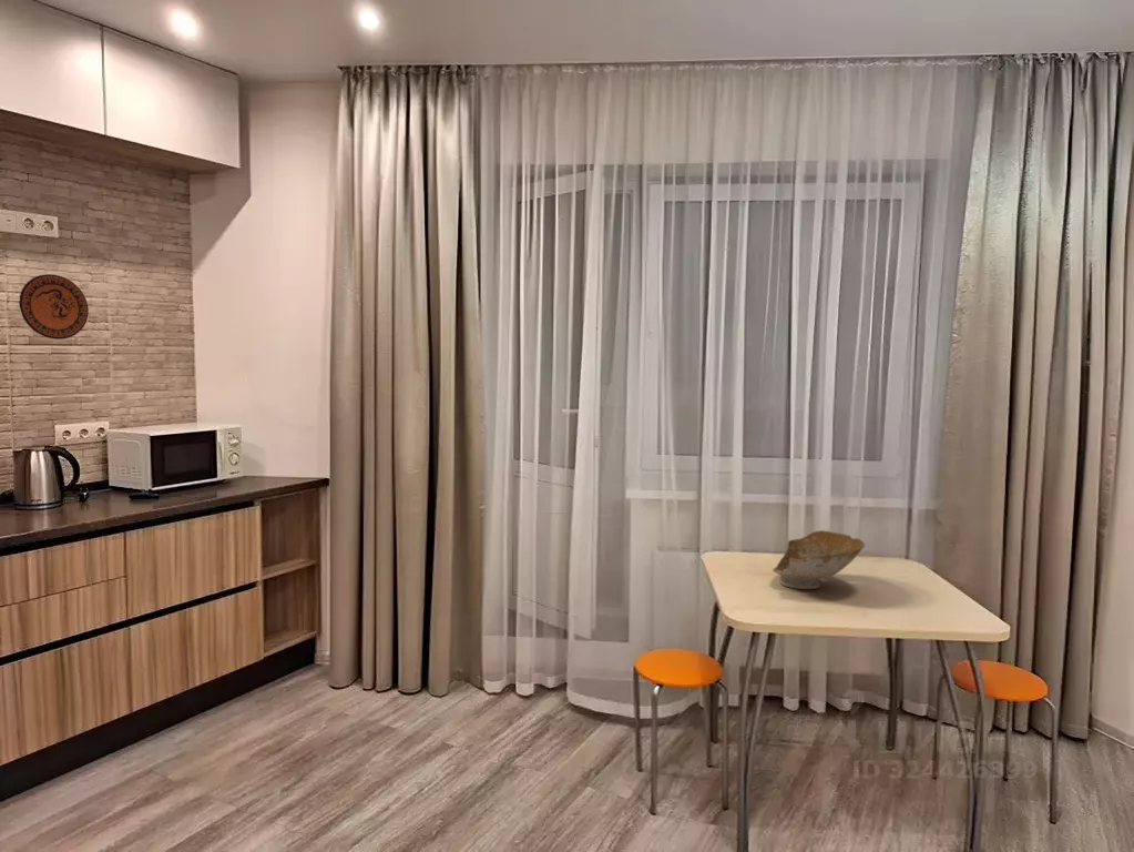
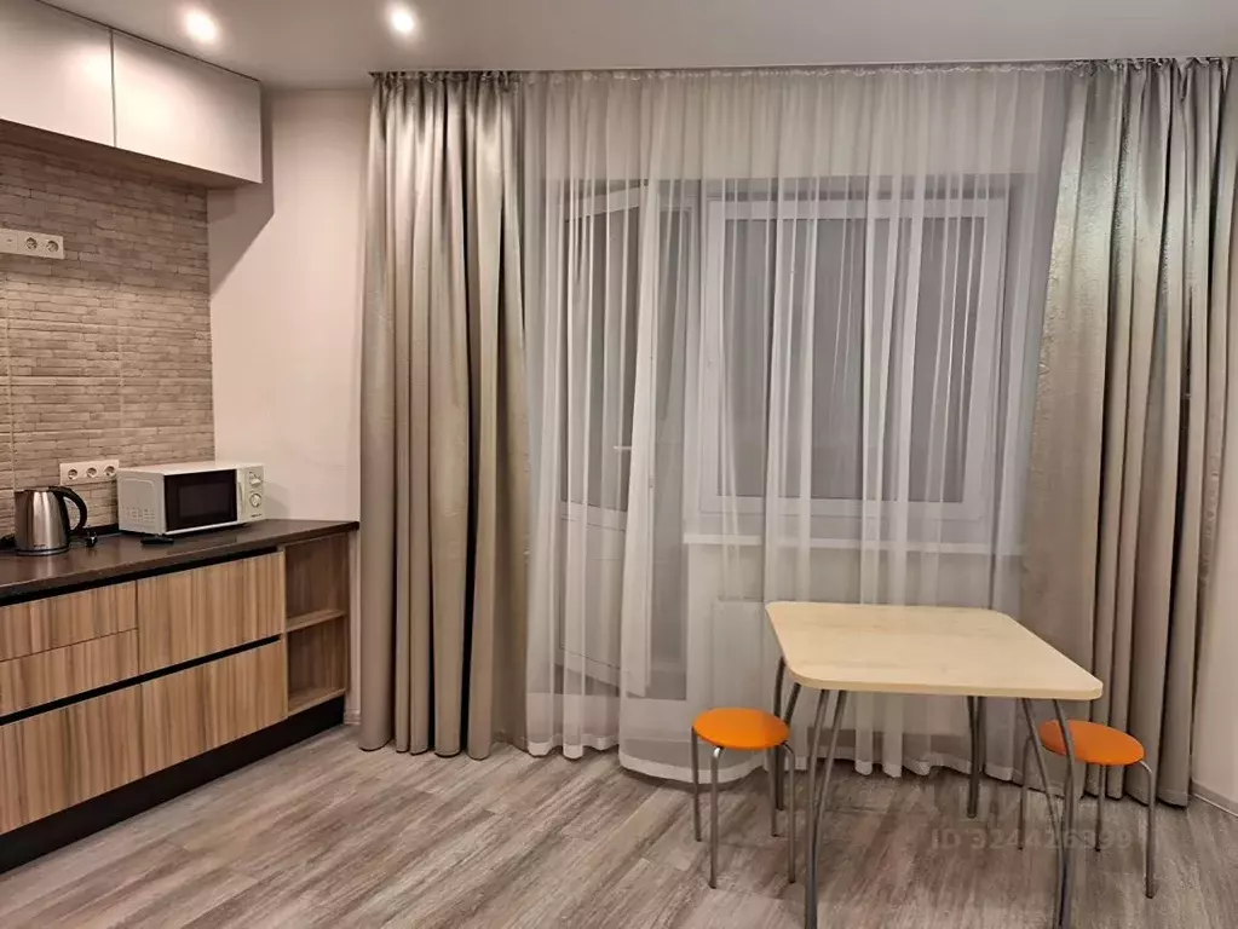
- bowl (818, 562)
- decorative plate (54, 306)
